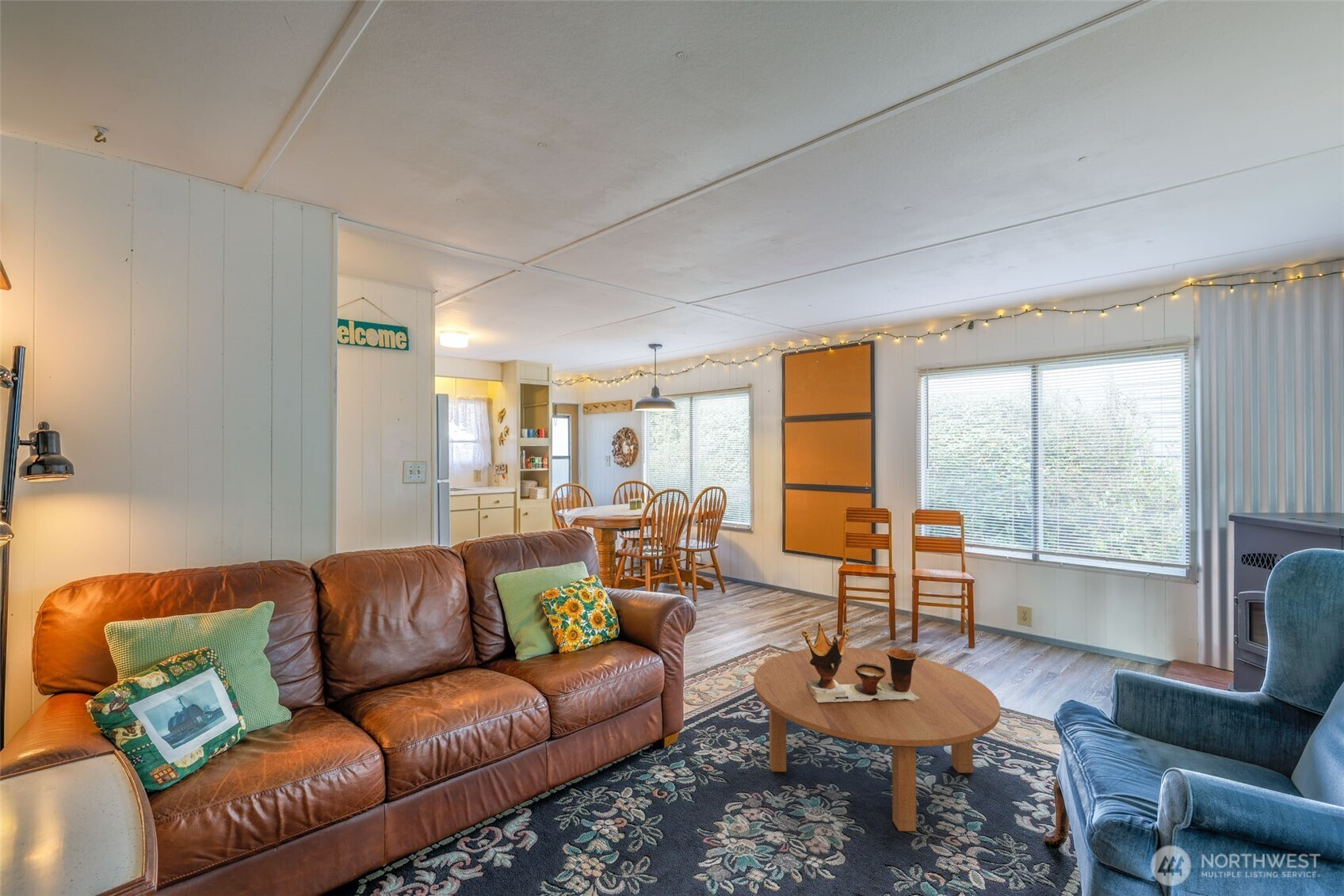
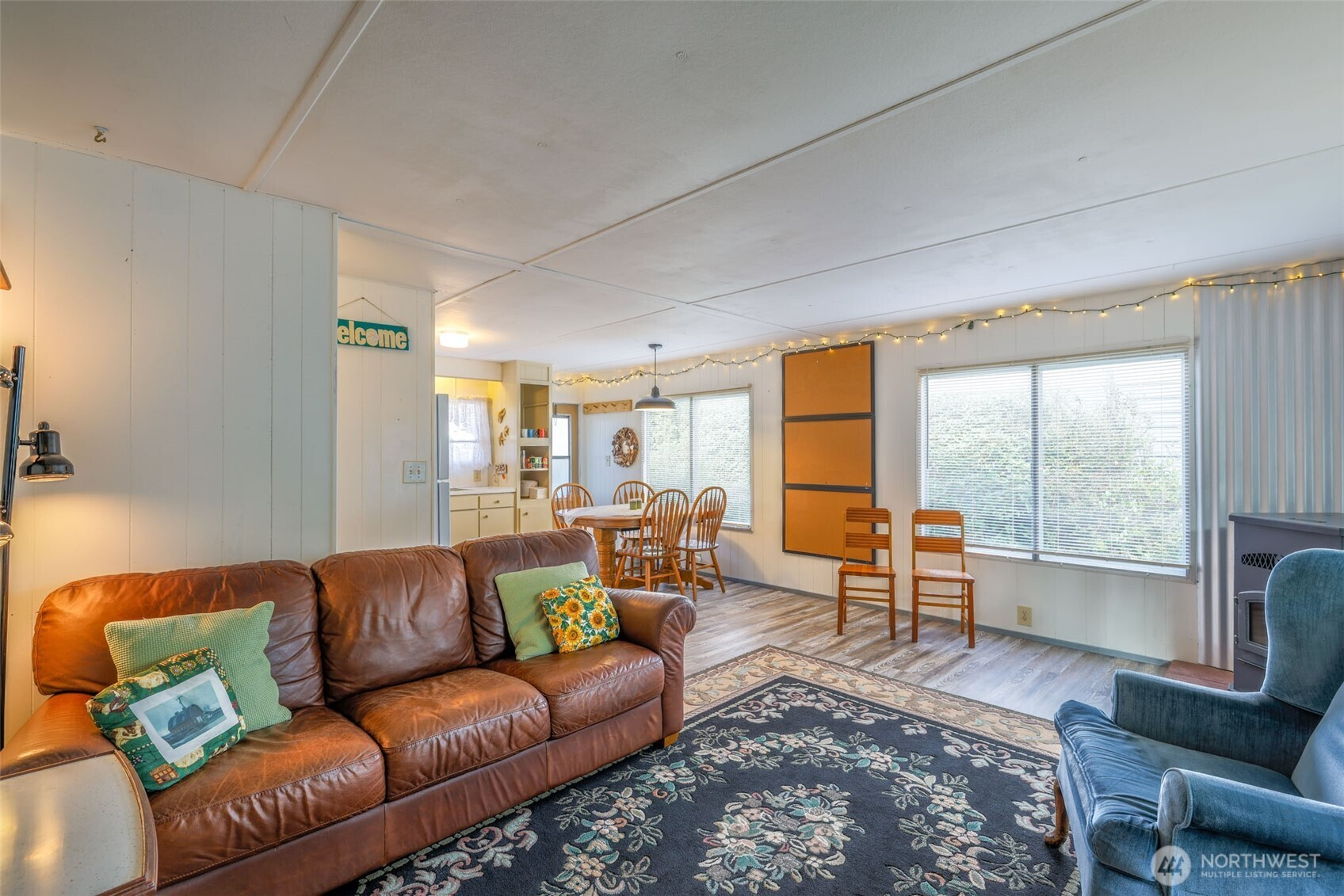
- coffee table (869, 726)
- pottery (857, 664)
